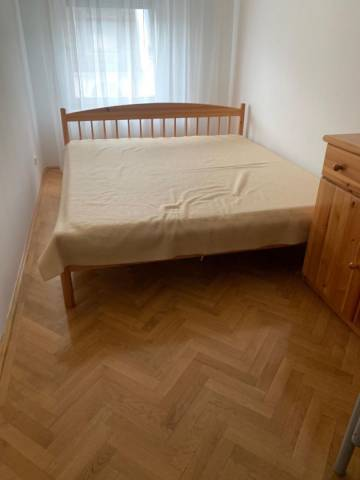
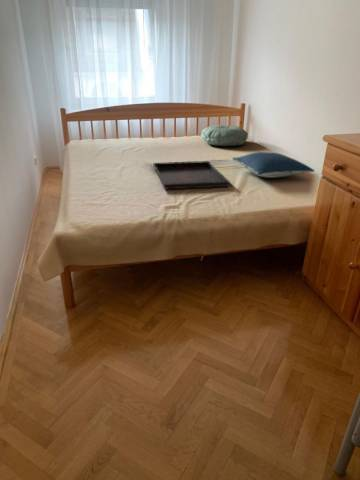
+ serving tray (188, 174)
+ pillow (224, 135)
+ pillow (271, 164)
